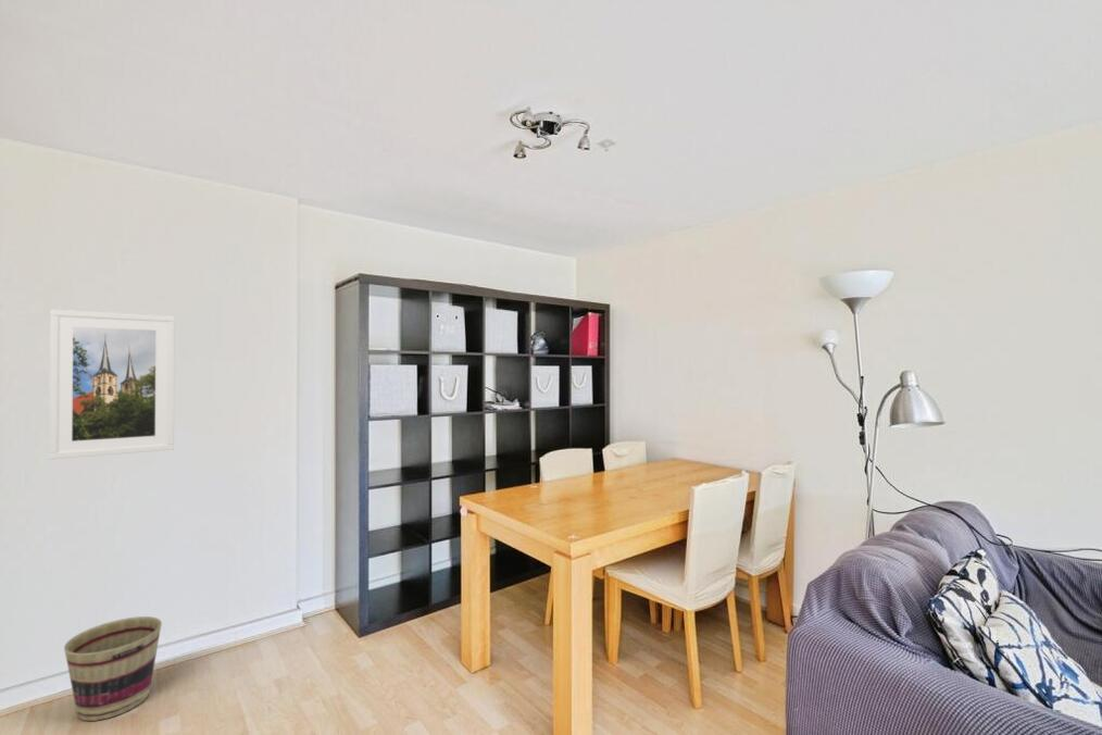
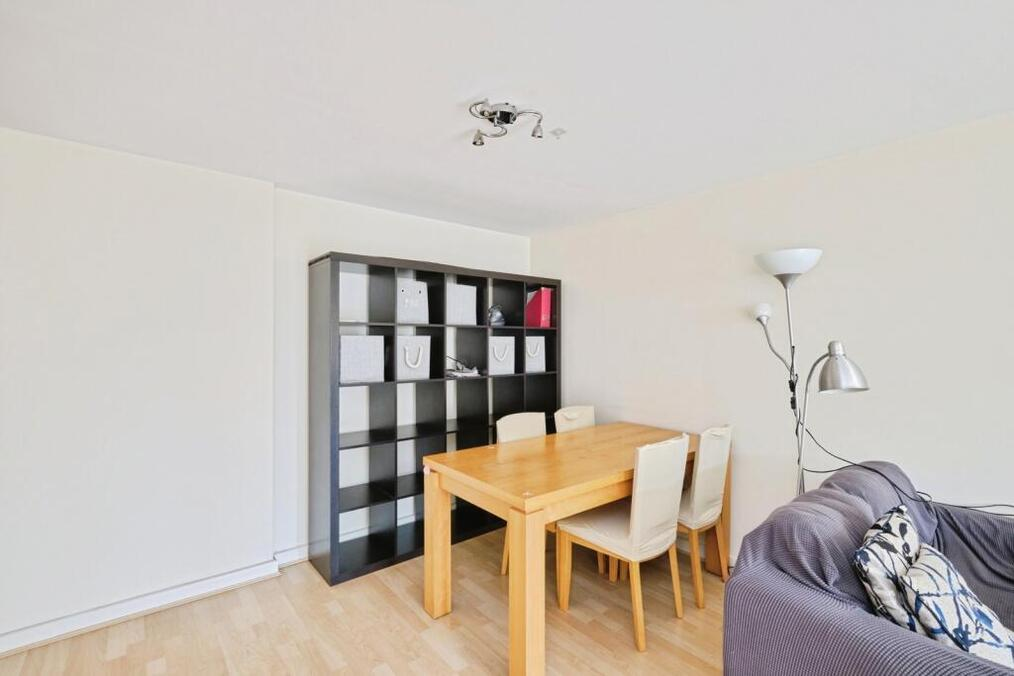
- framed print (115, 383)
- basket (114, 668)
